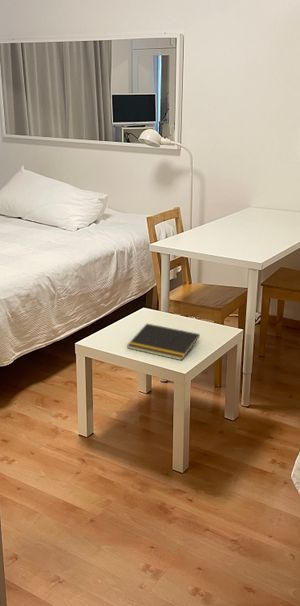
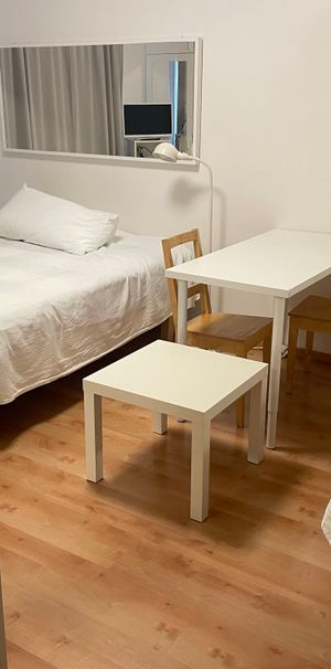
- notepad (163, 341)
